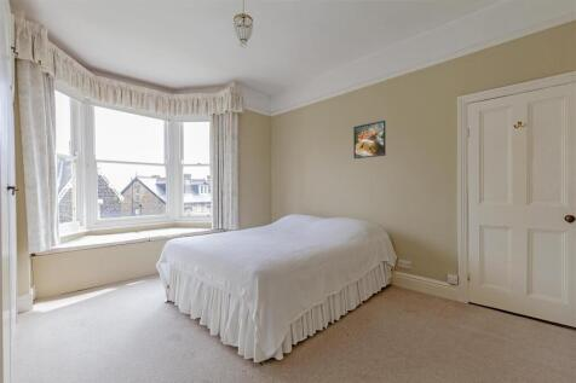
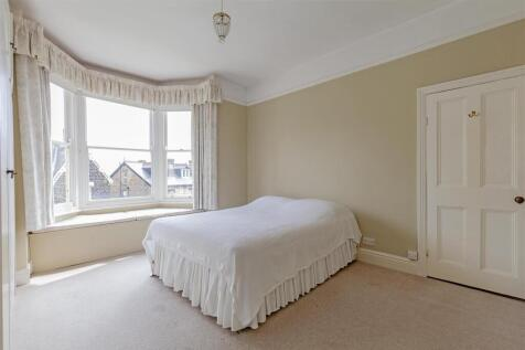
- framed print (368, 140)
